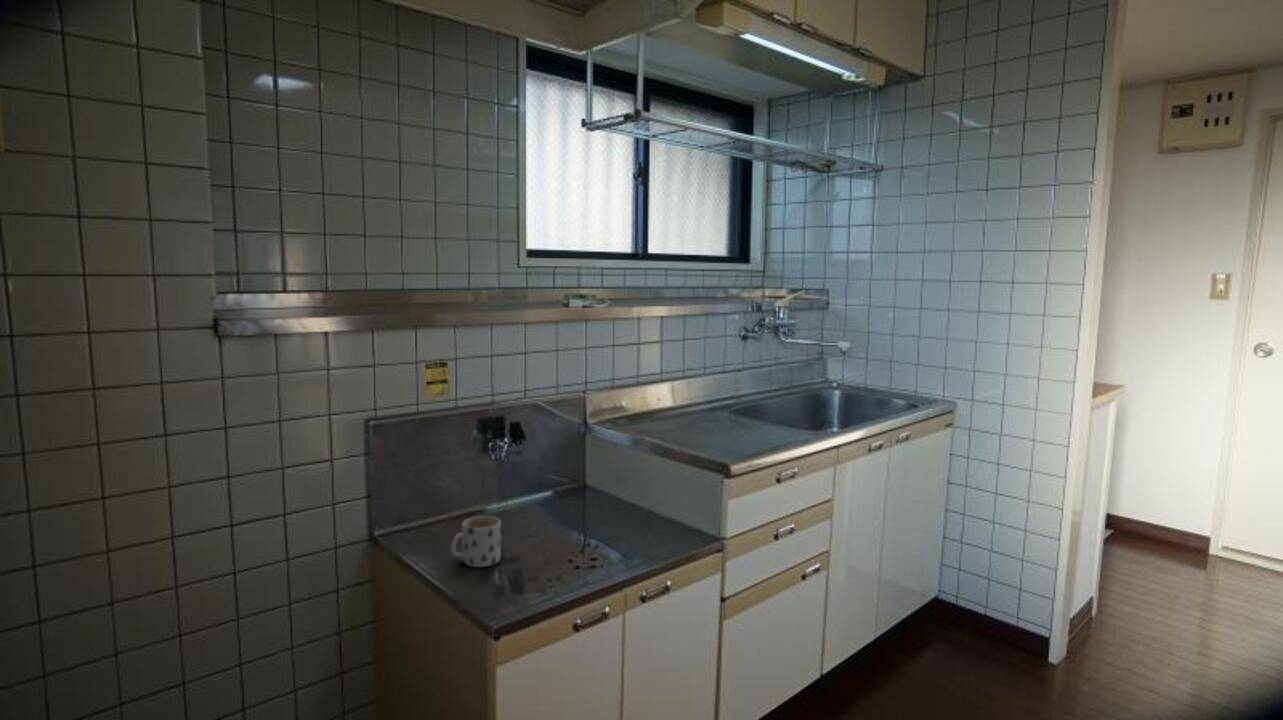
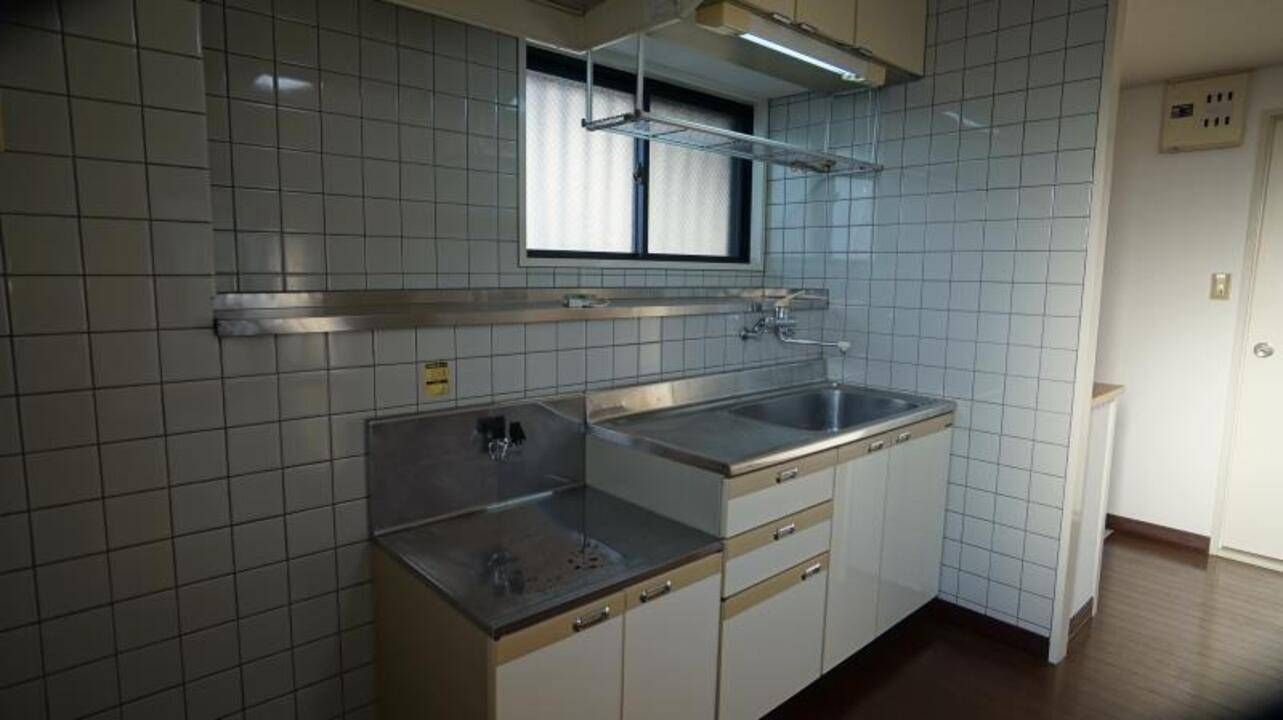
- mug (475, 543)
